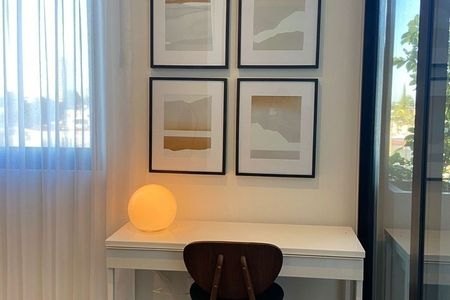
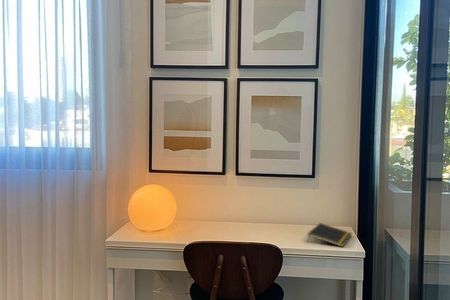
+ notepad (330, 234)
